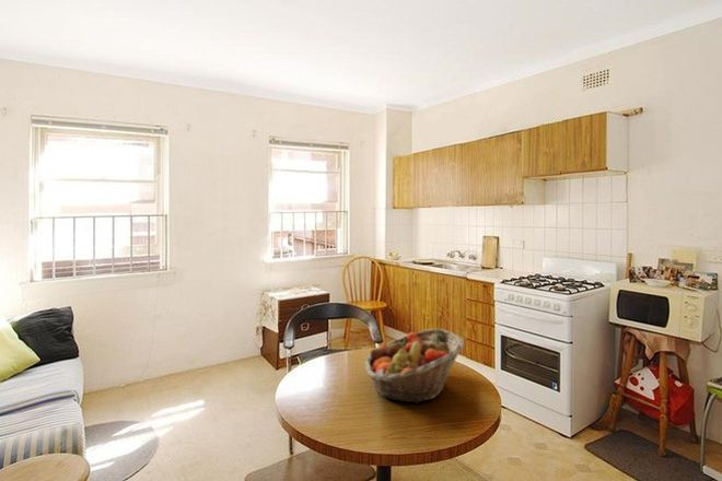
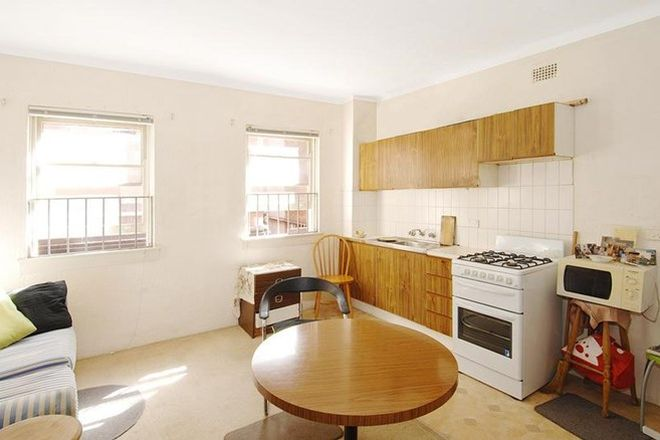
- fruit basket (412, 361)
